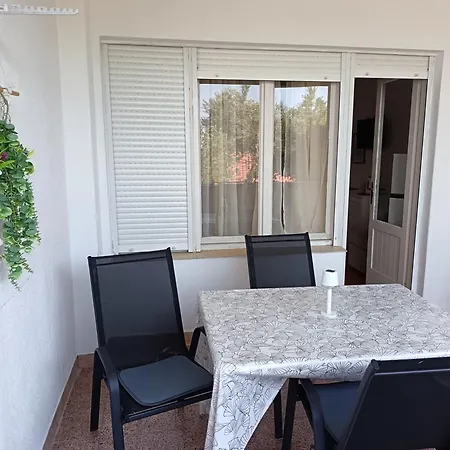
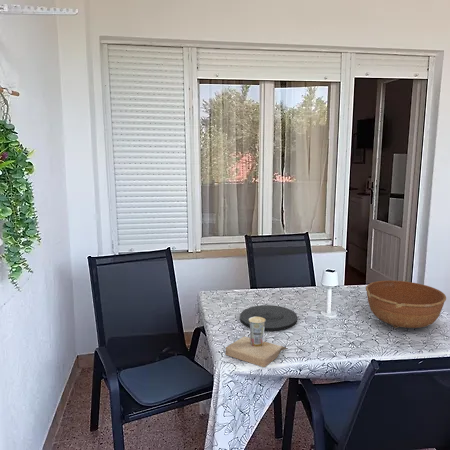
+ bowl (403, 307)
+ cup (257, 335)
+ plate (268, 315)
